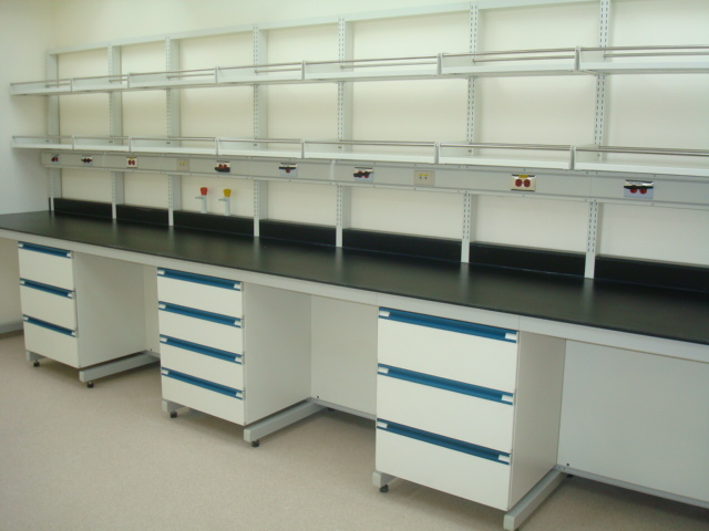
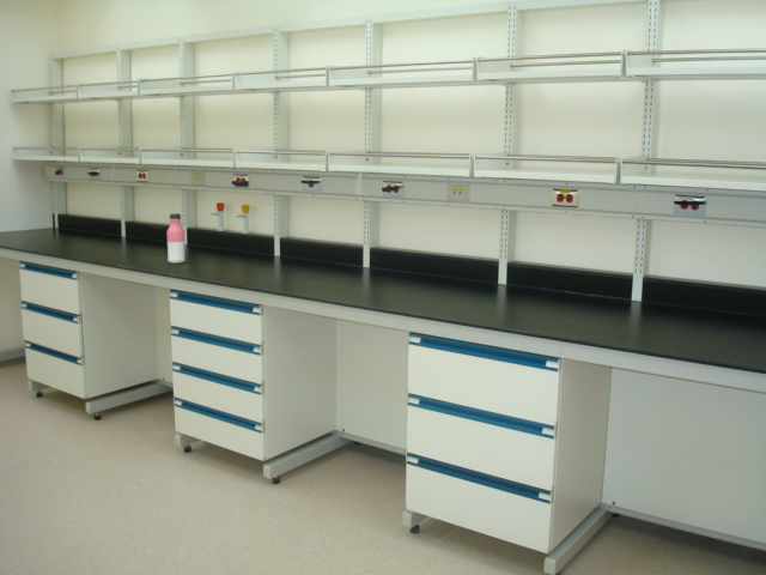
+ water bottle (175, 237)
